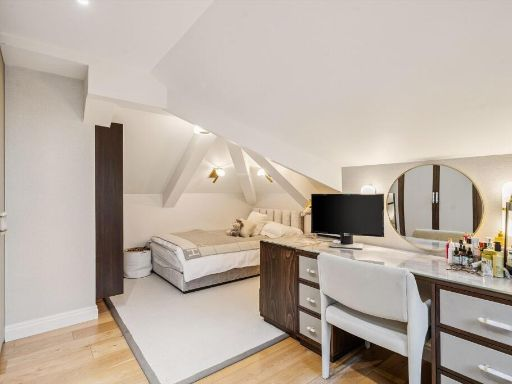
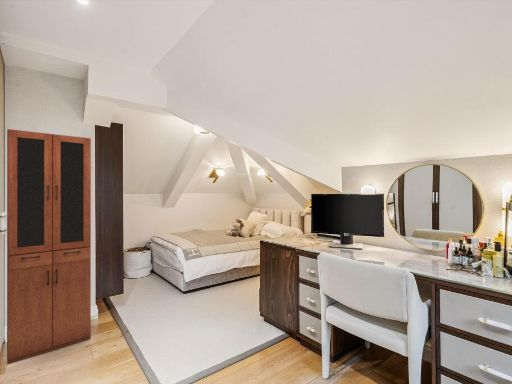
+ cabinet (49, 239)
